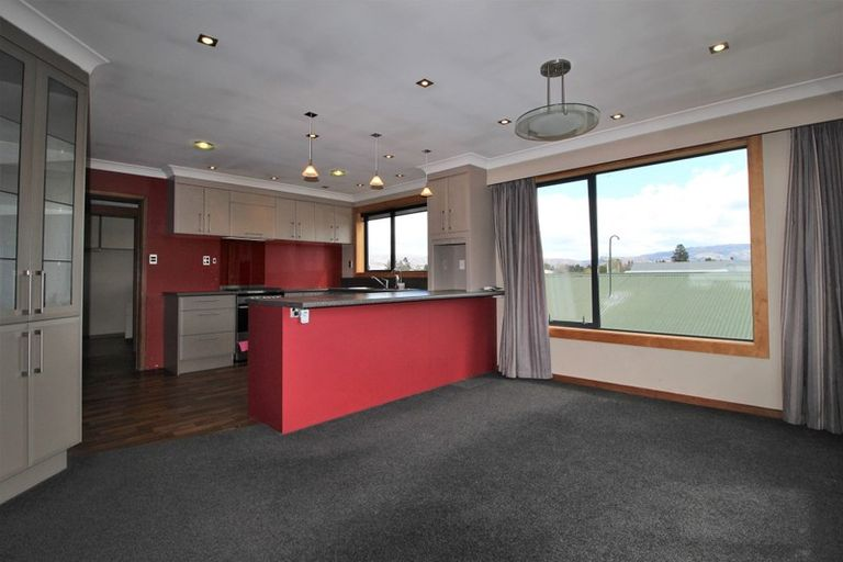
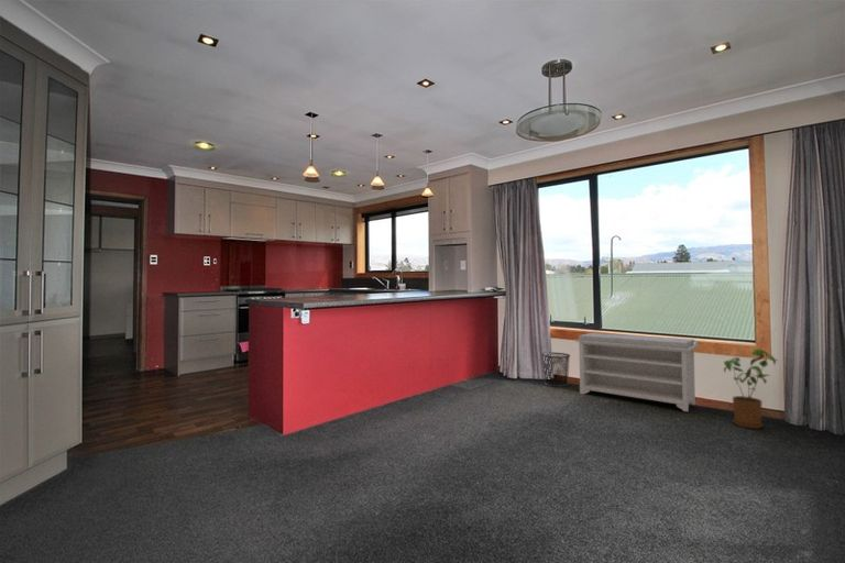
+ house plant (748, 387)
+ bench (634, 367)
+ waste bin (556, 369)
